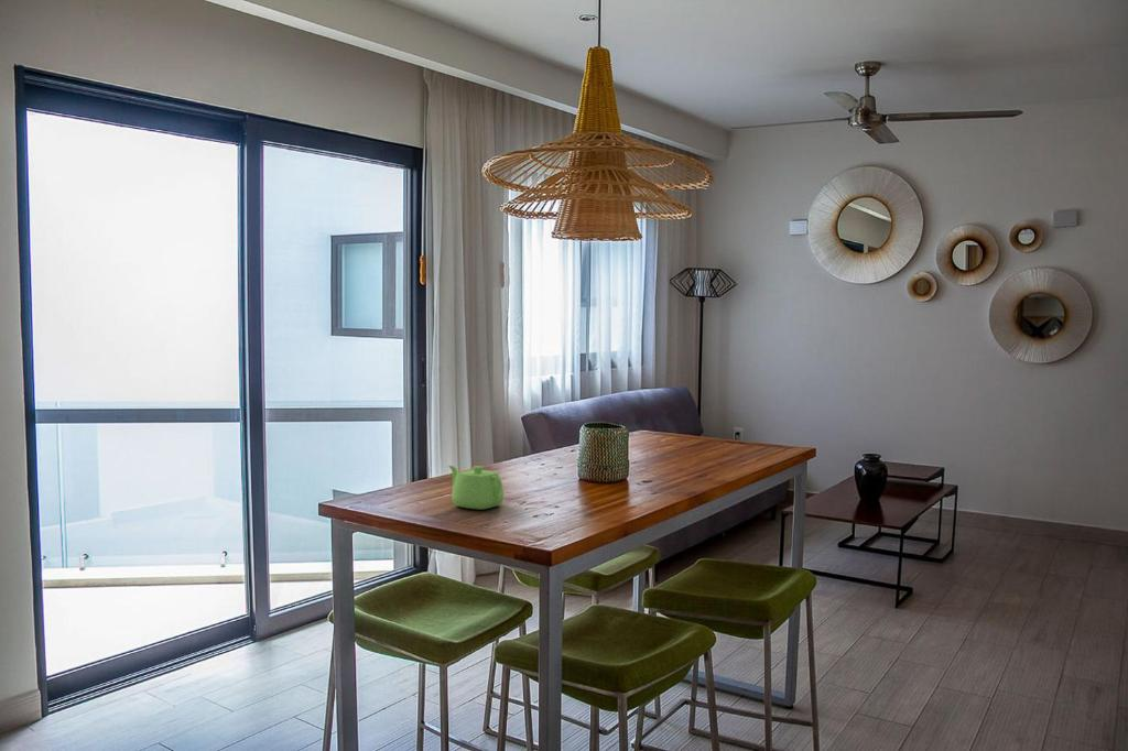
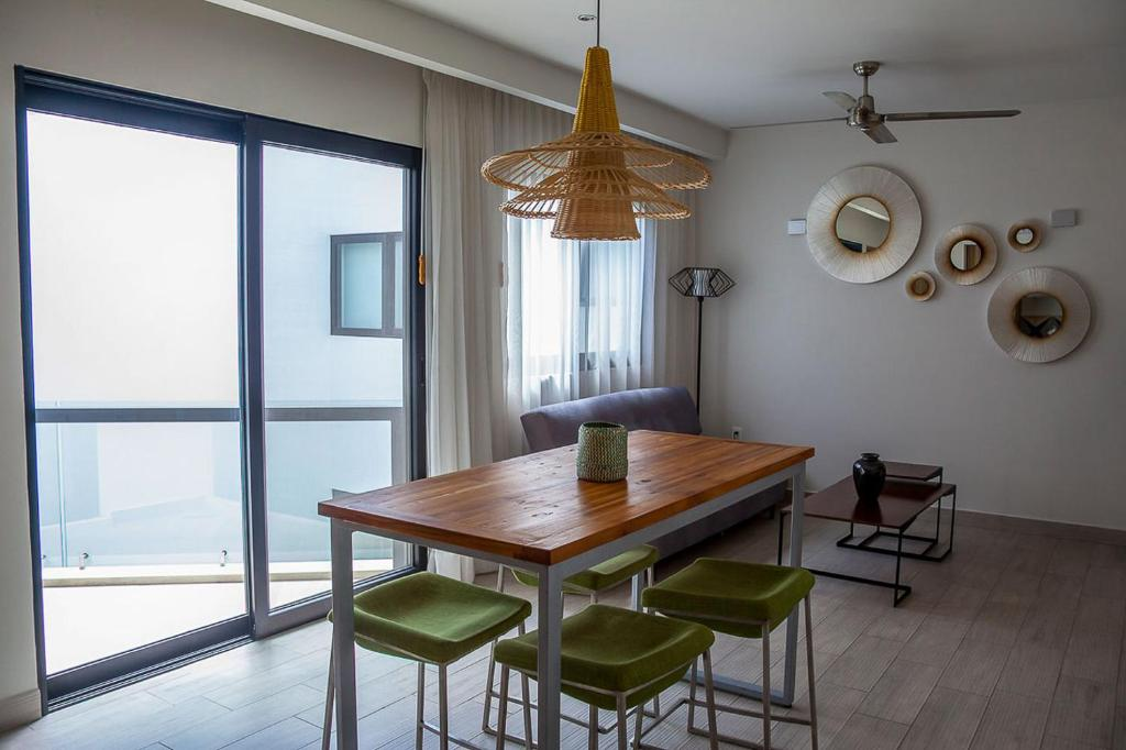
- teapot (474, 485)
